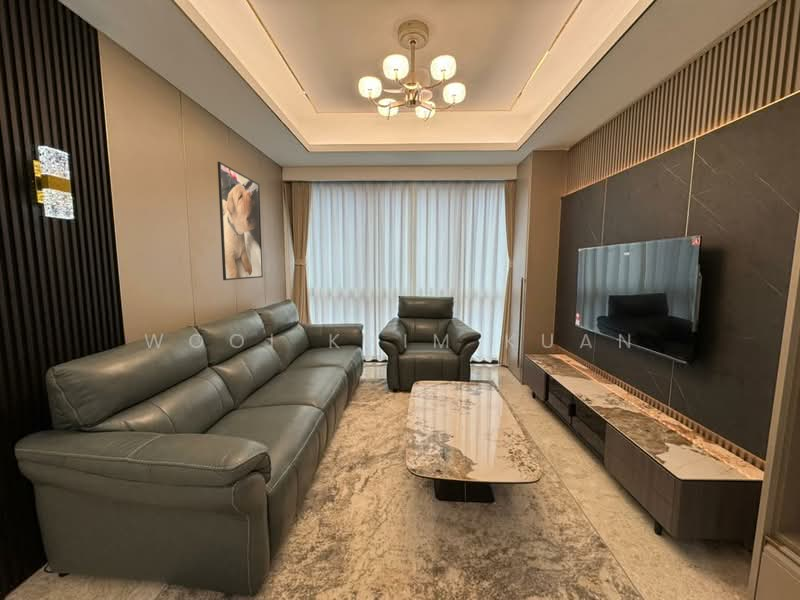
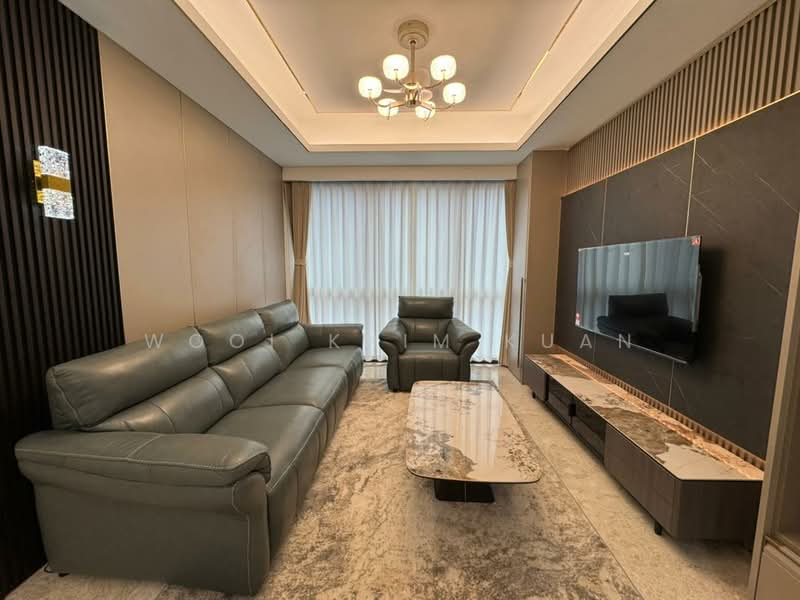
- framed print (243, 227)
